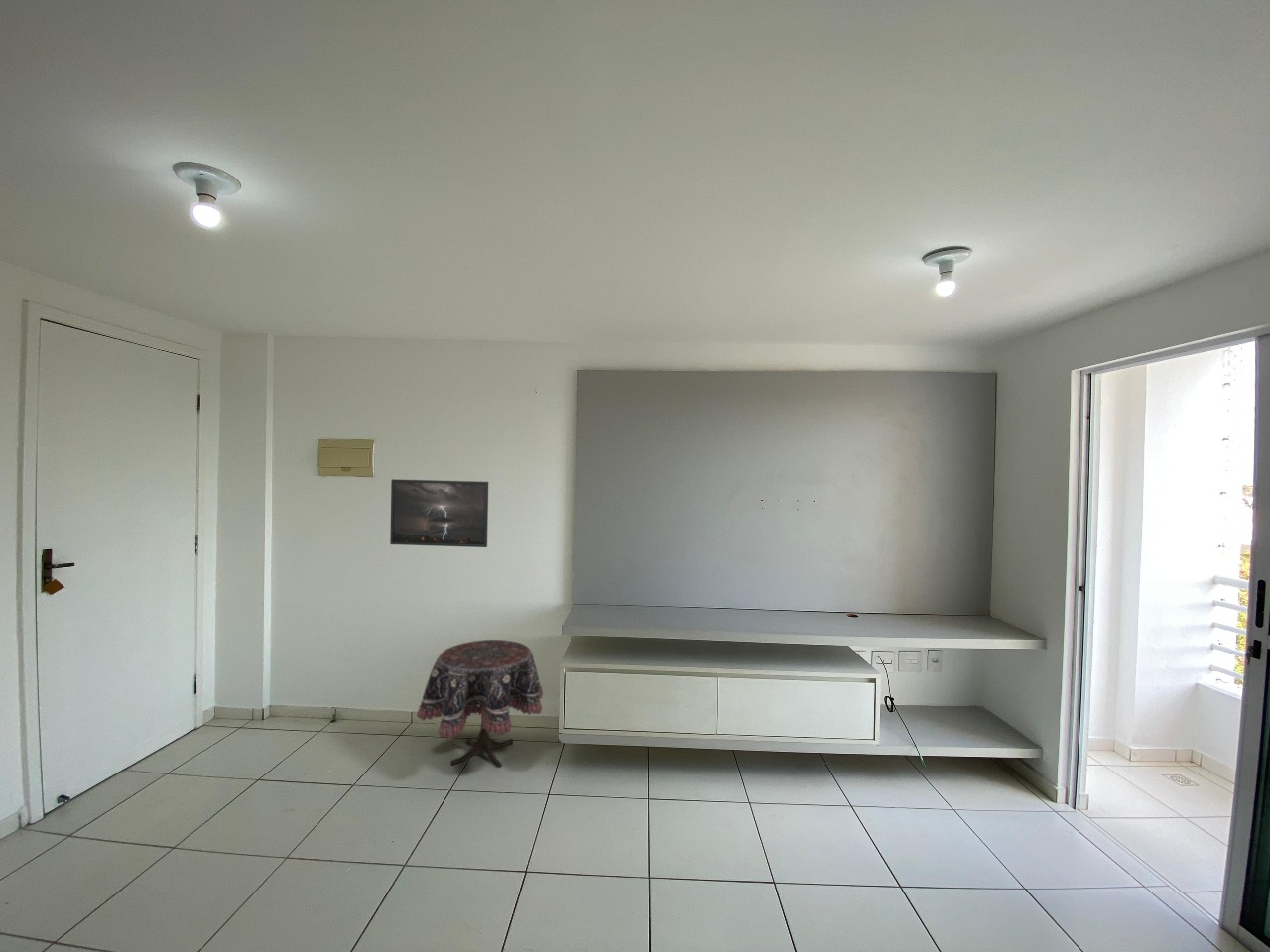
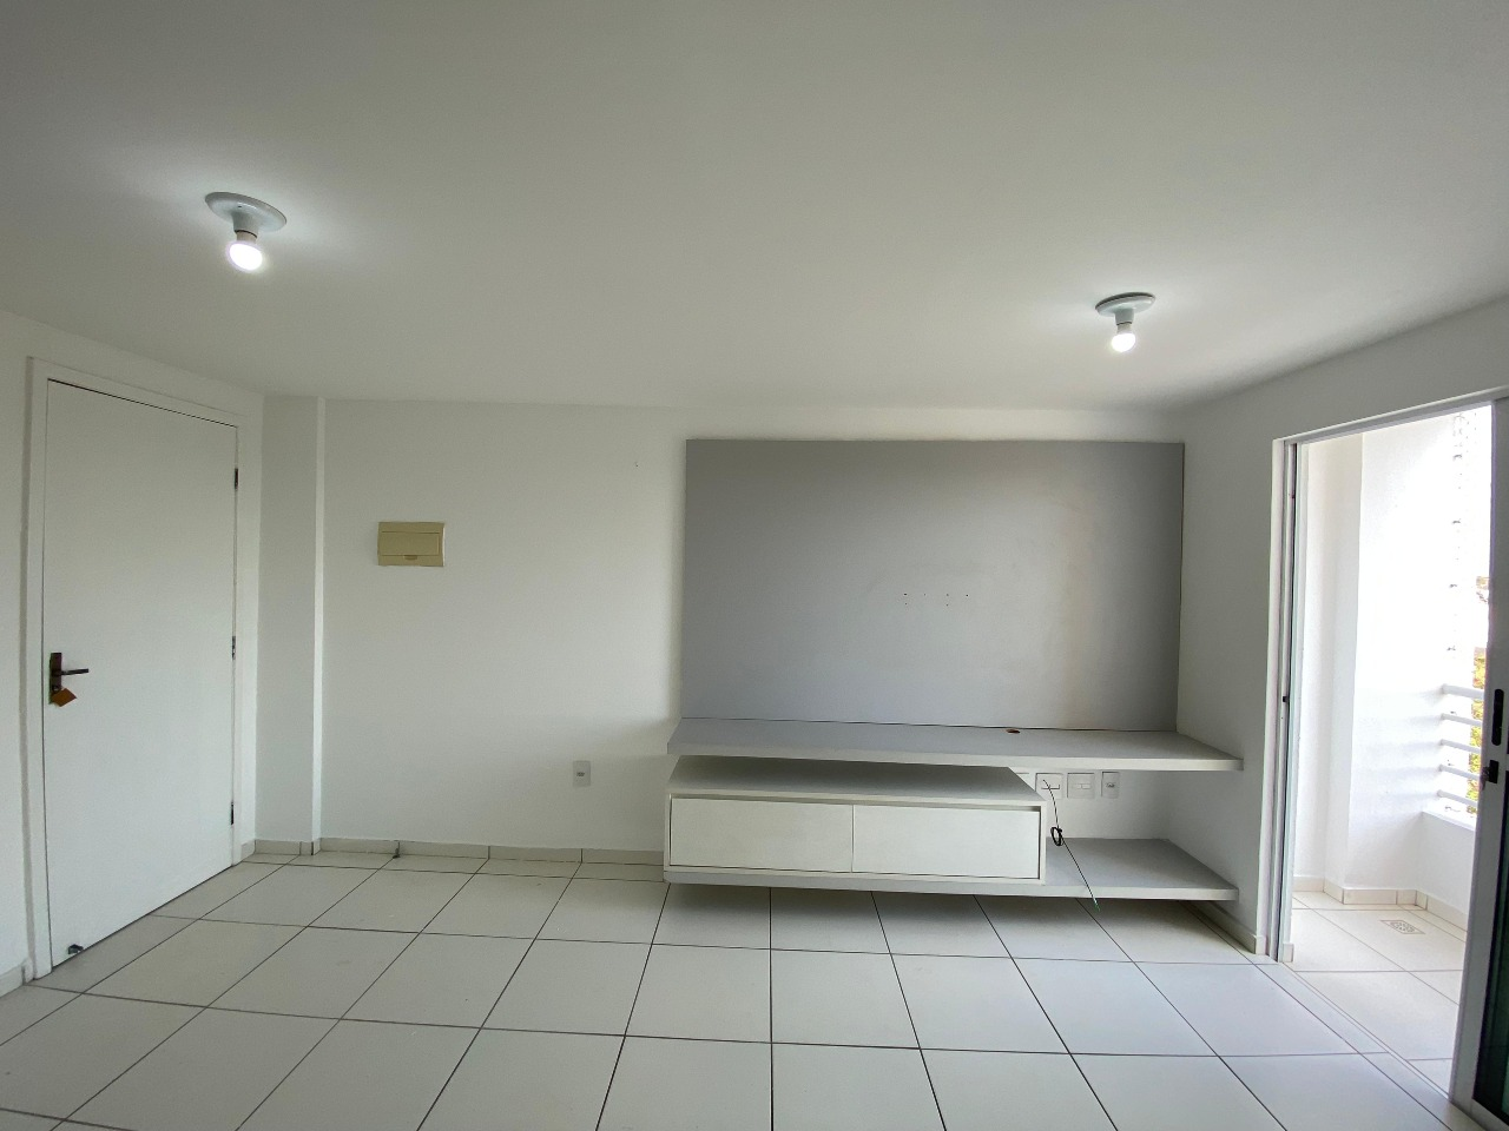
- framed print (439, 513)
- side table (484, 704)
